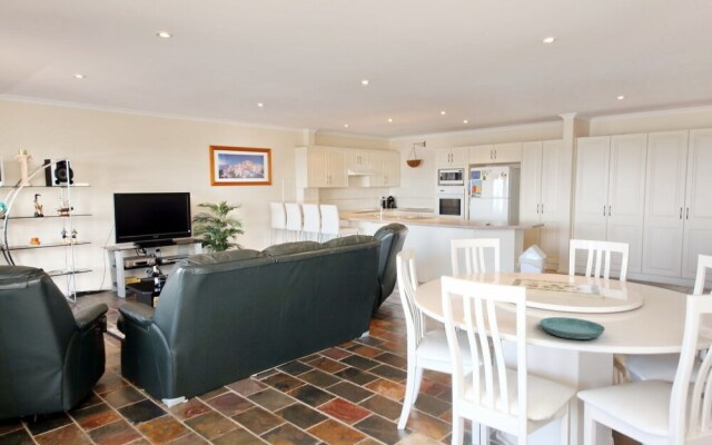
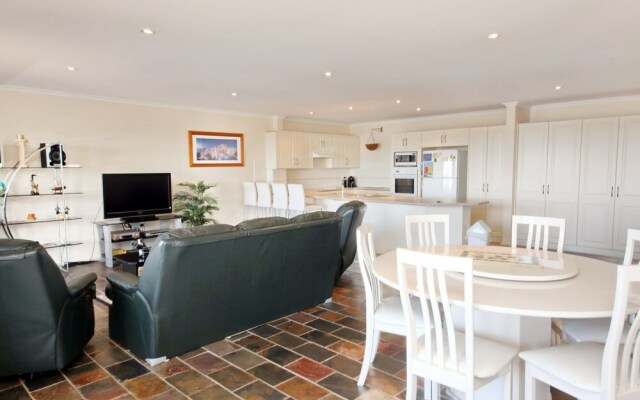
- saucer (571, 328)
